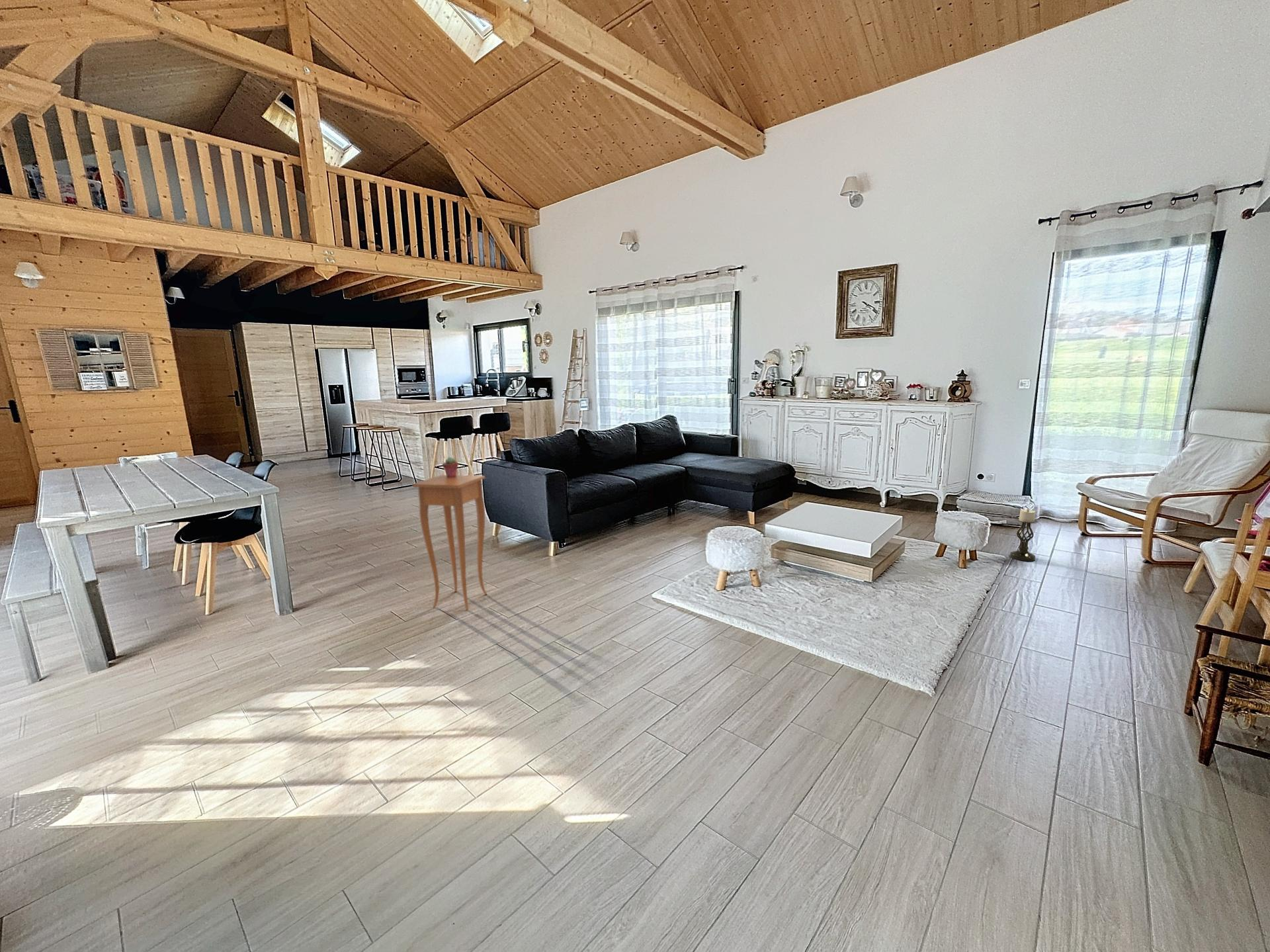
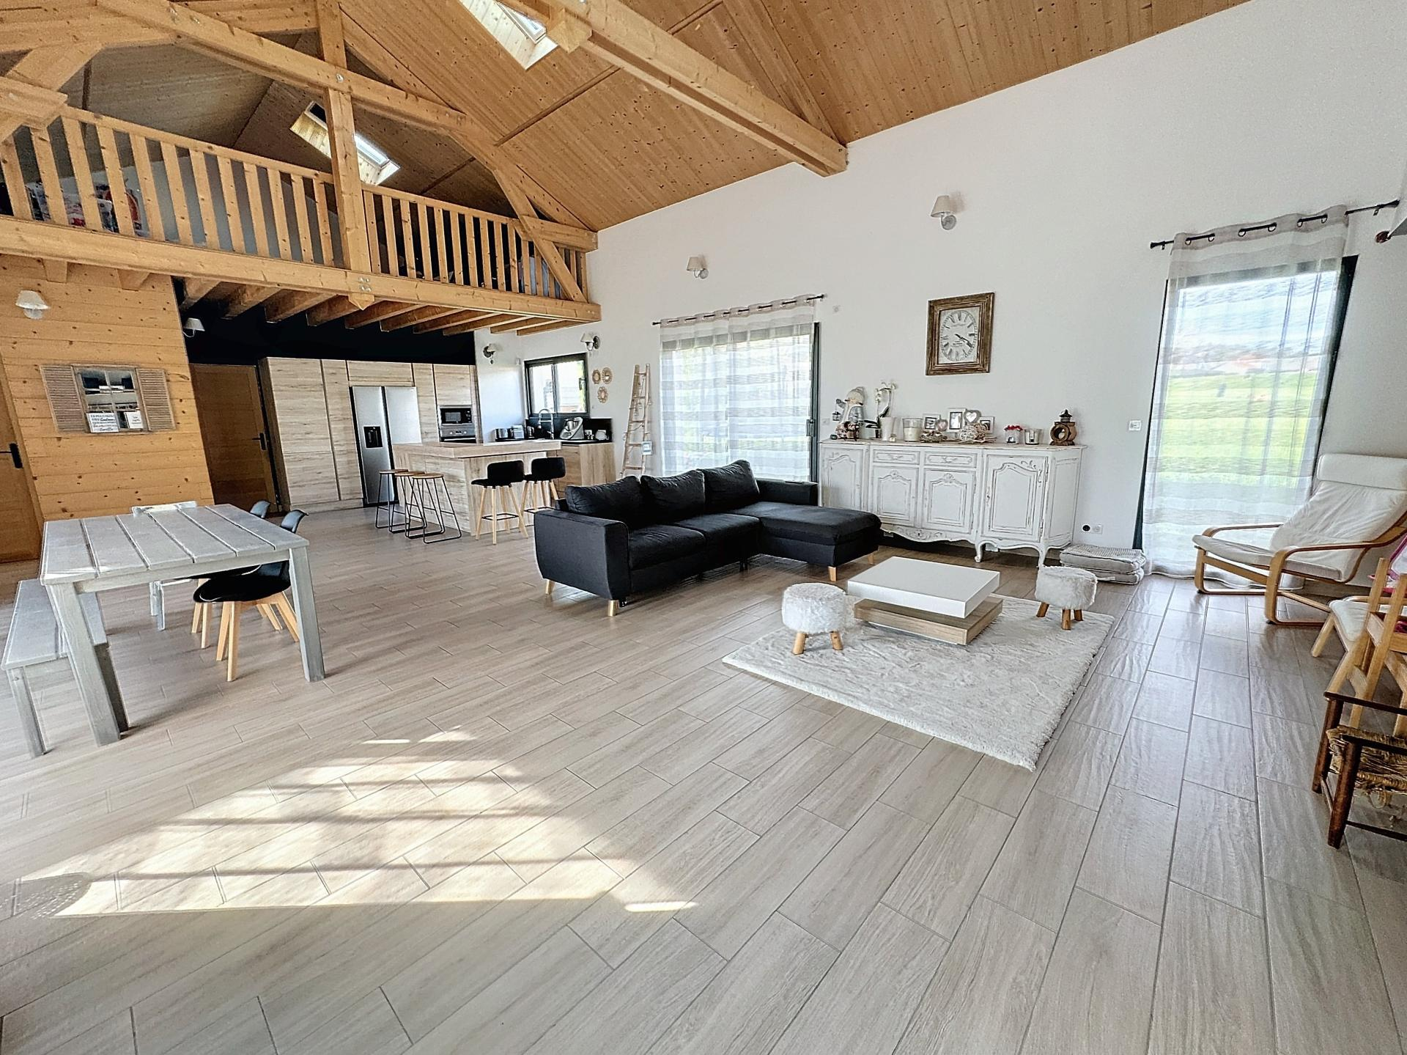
- side table (454, 542)
- potted succulent (450, 466)
- candle holder (1025, 533)
